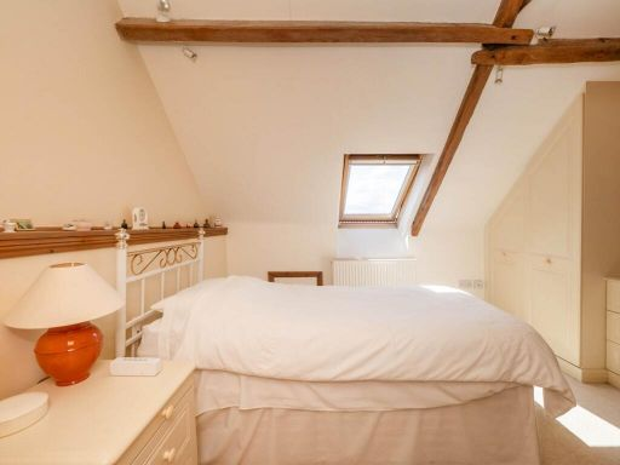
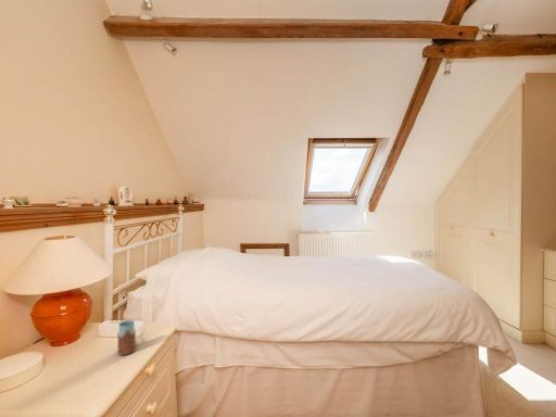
+ drinking glass (126, 336)
